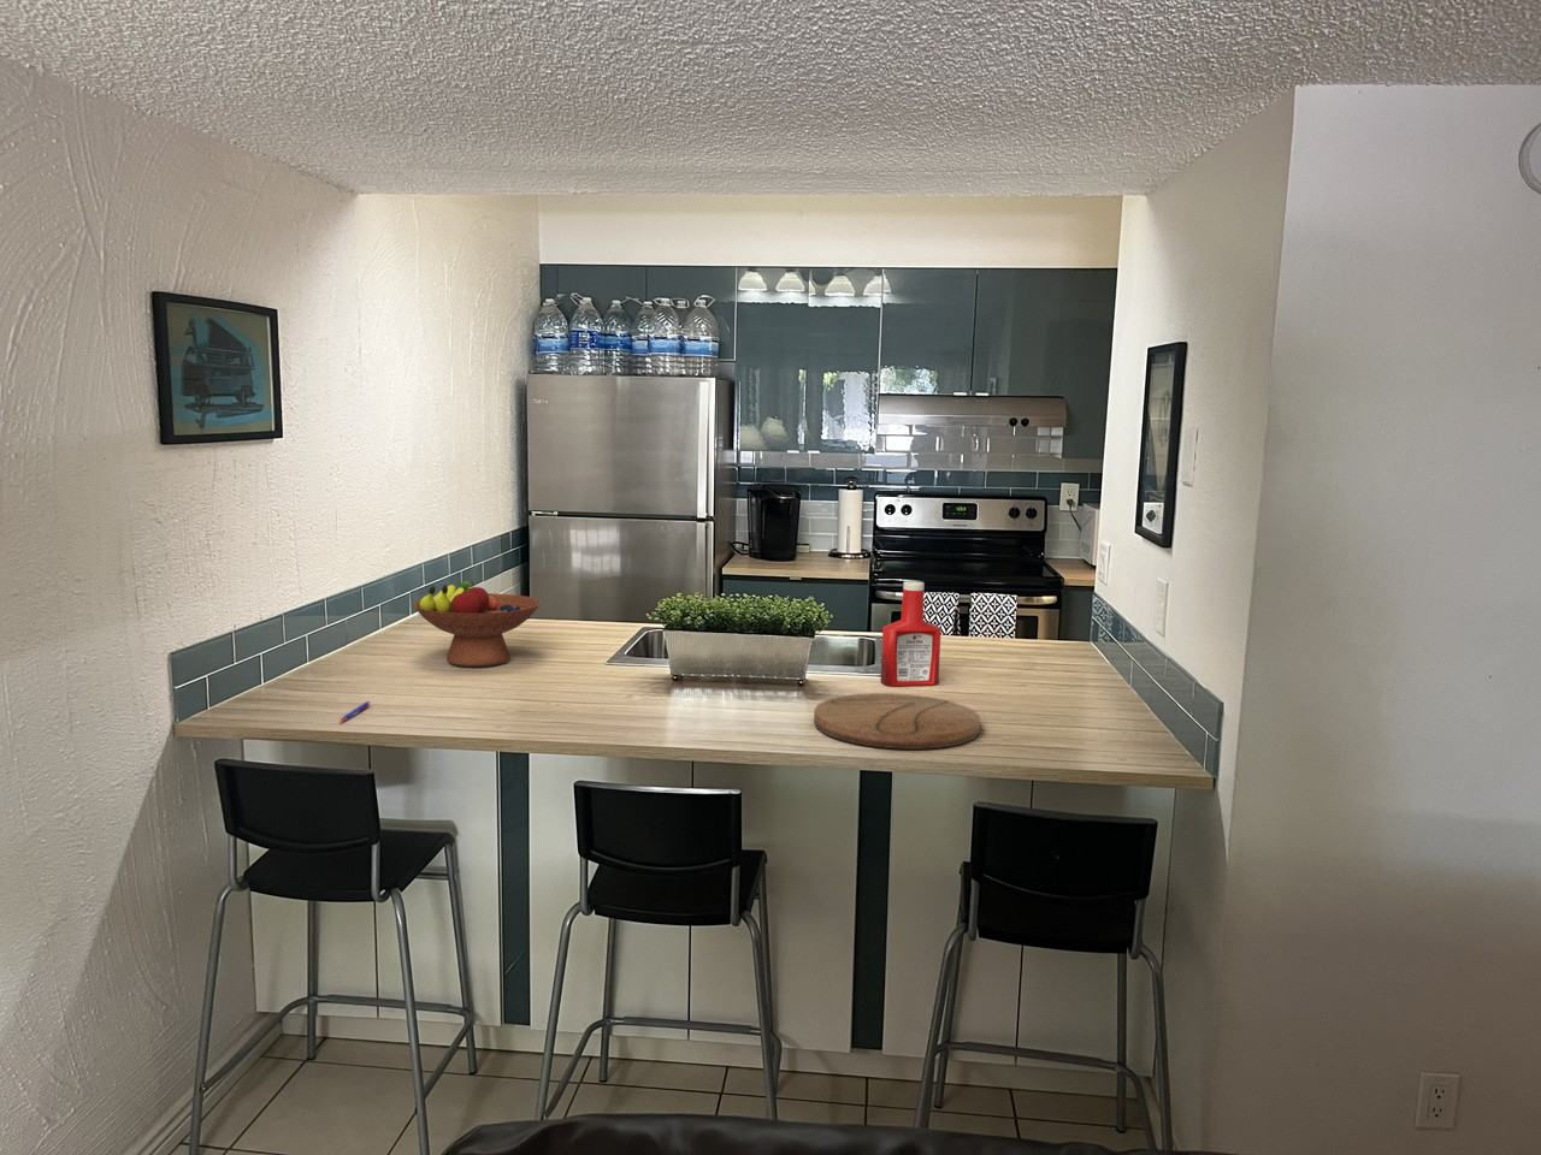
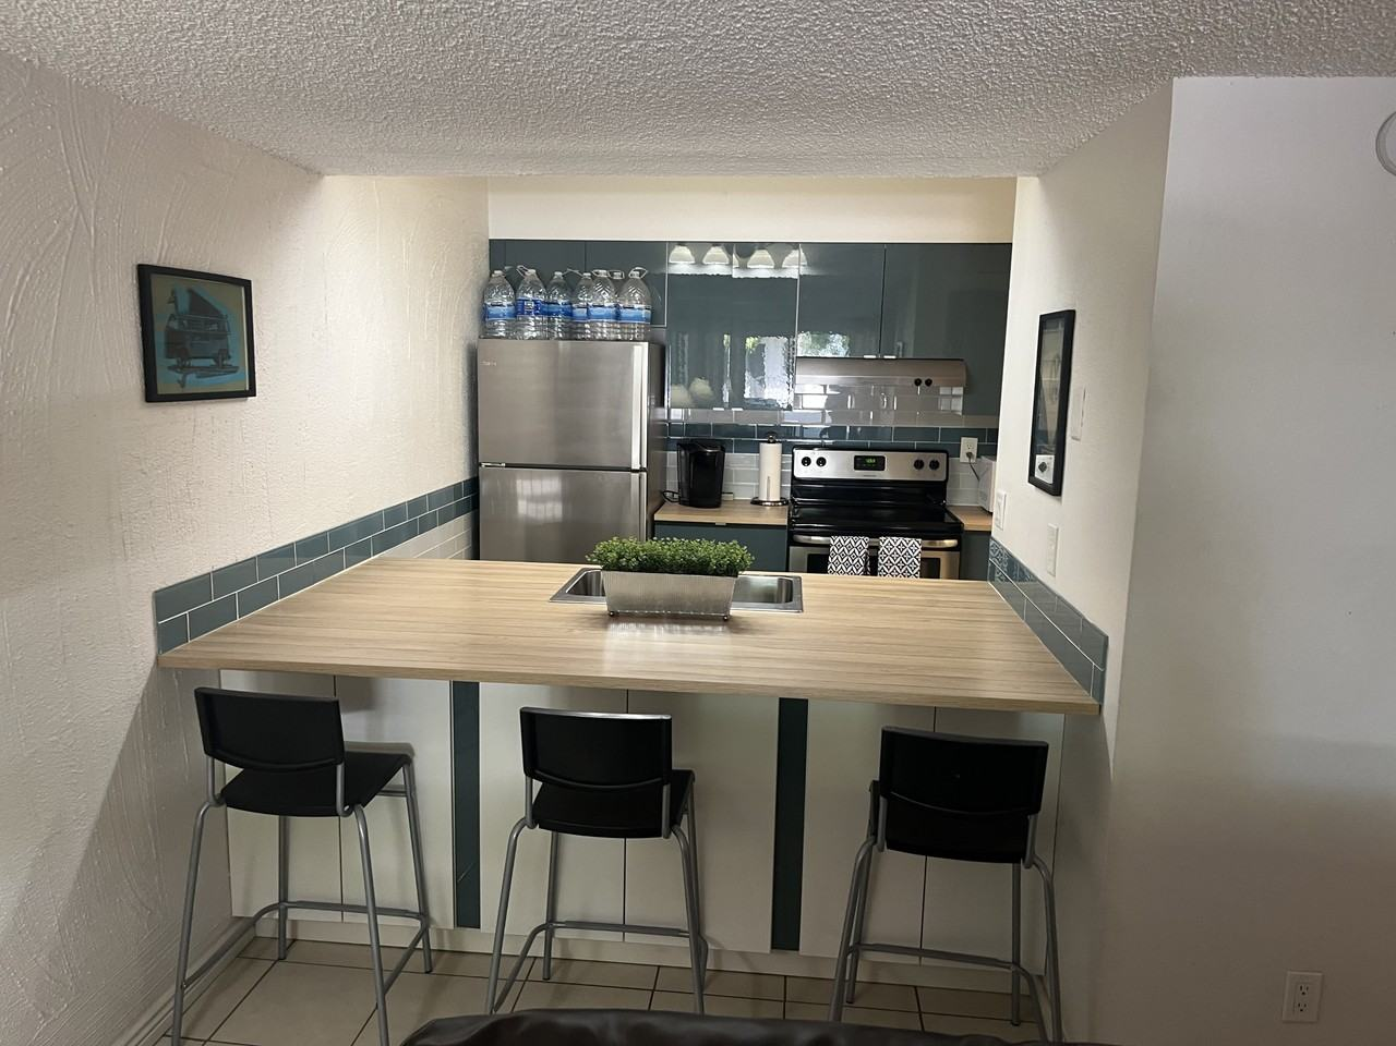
- cutting board (895, 718)
- soap bottle (911, 633)
- pen (354, 711)
- fruit bowl (478, 620)
